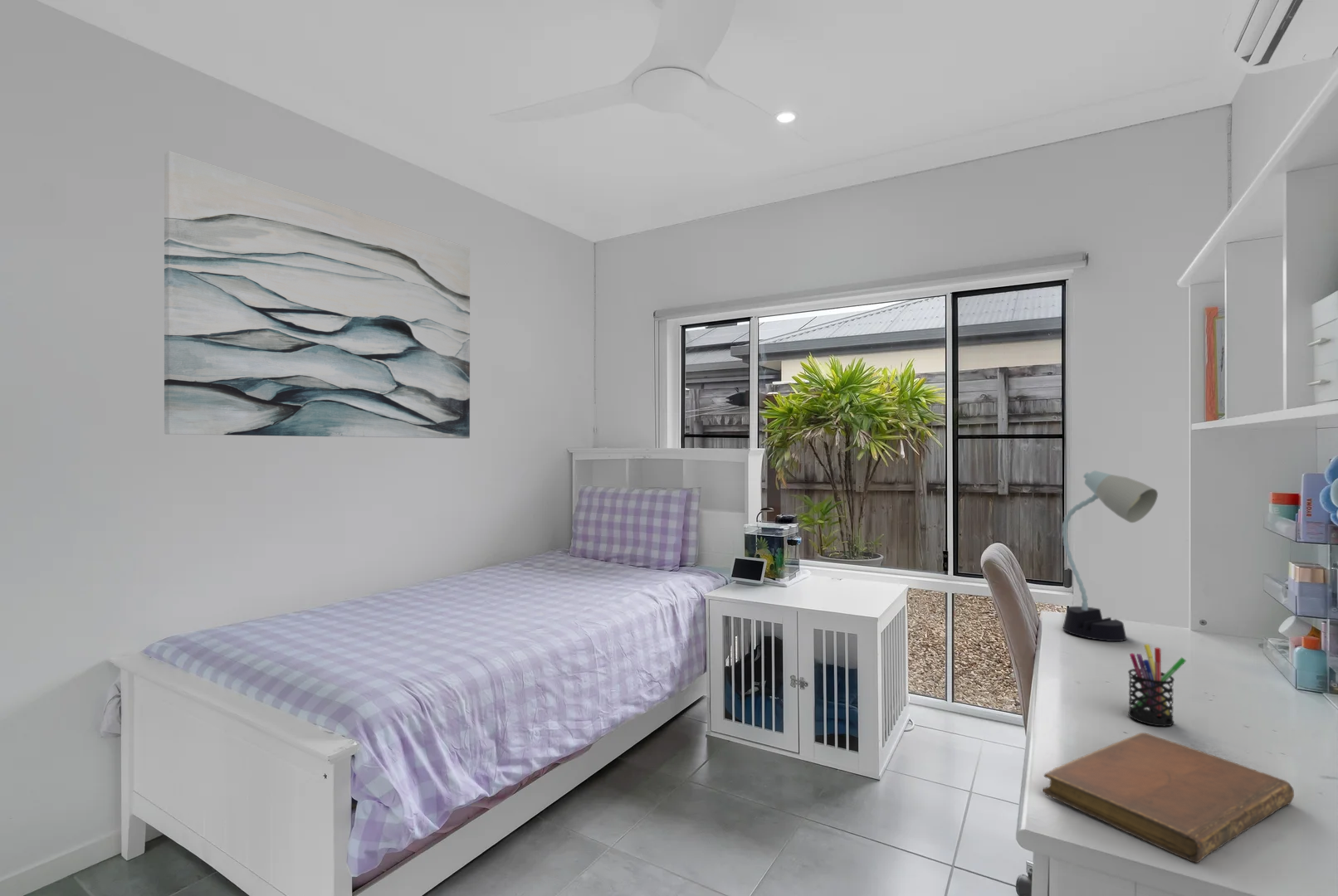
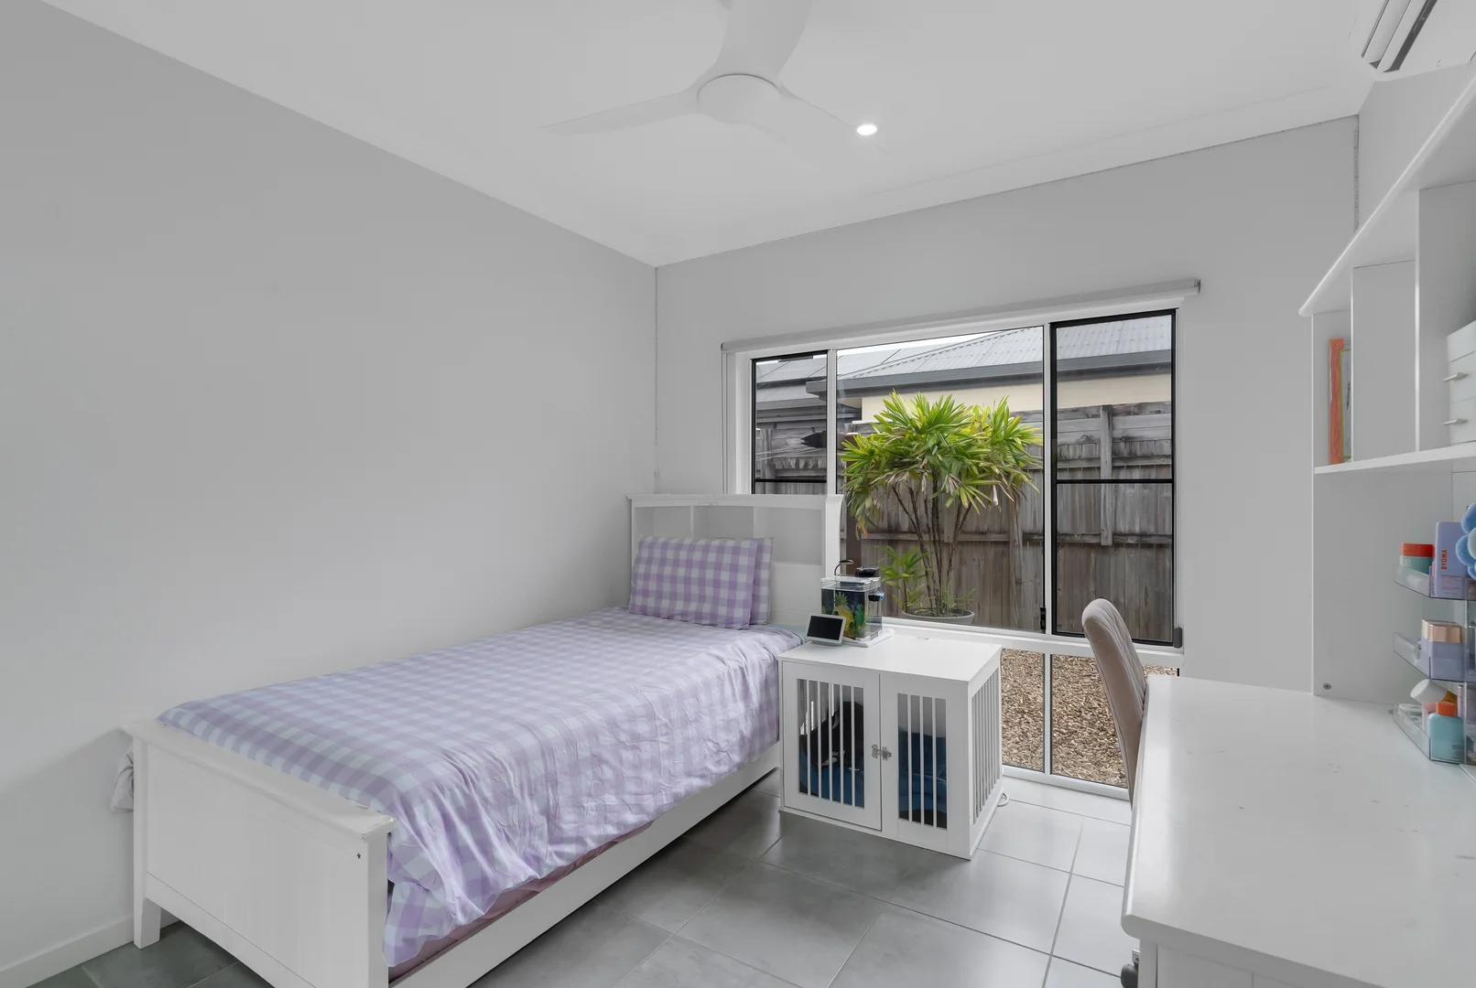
- wall art (346, 323)
- pen holder (1156, 682)
- desk lamp (1075, 565)
- notebook (1166, 787)
